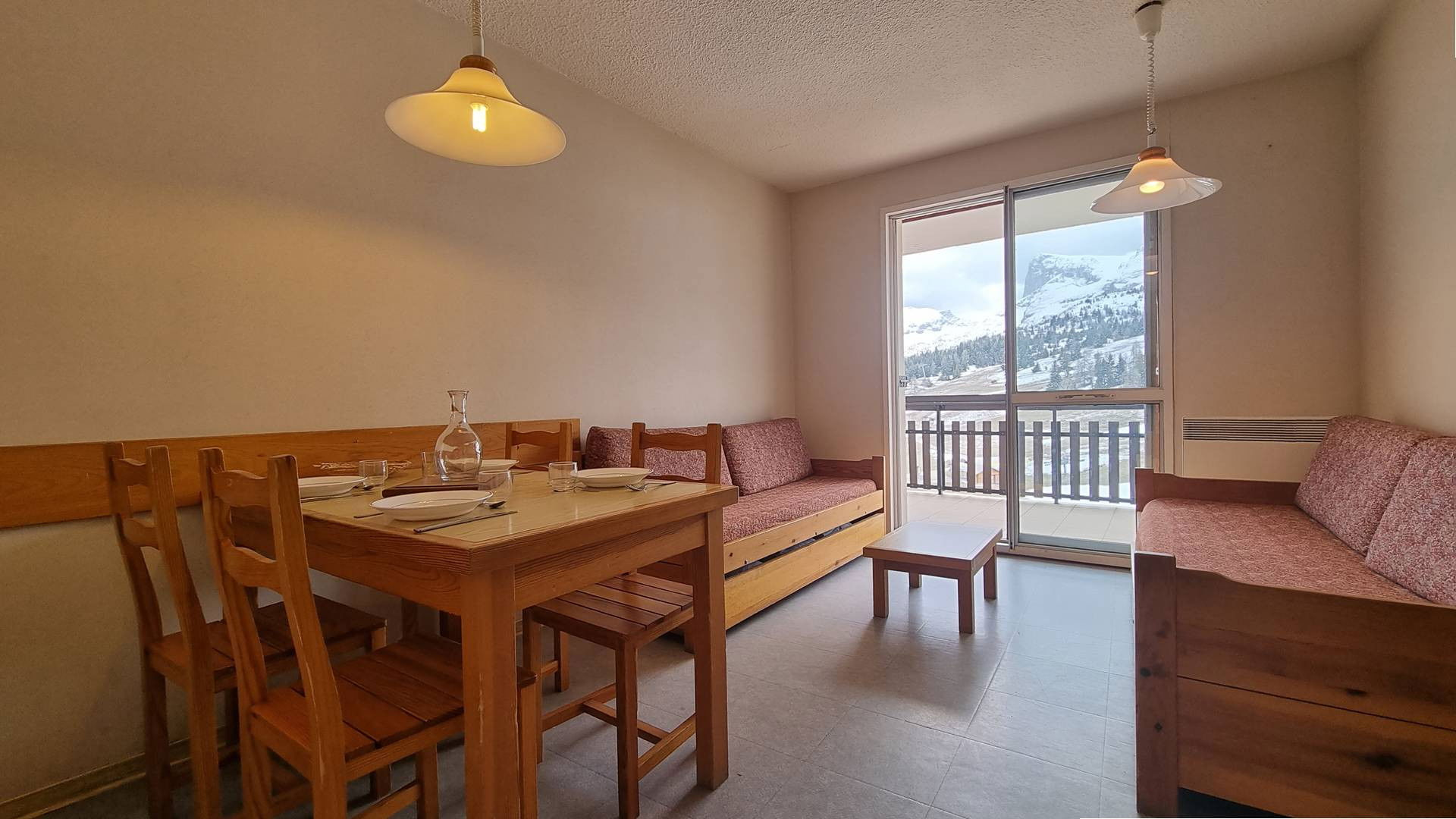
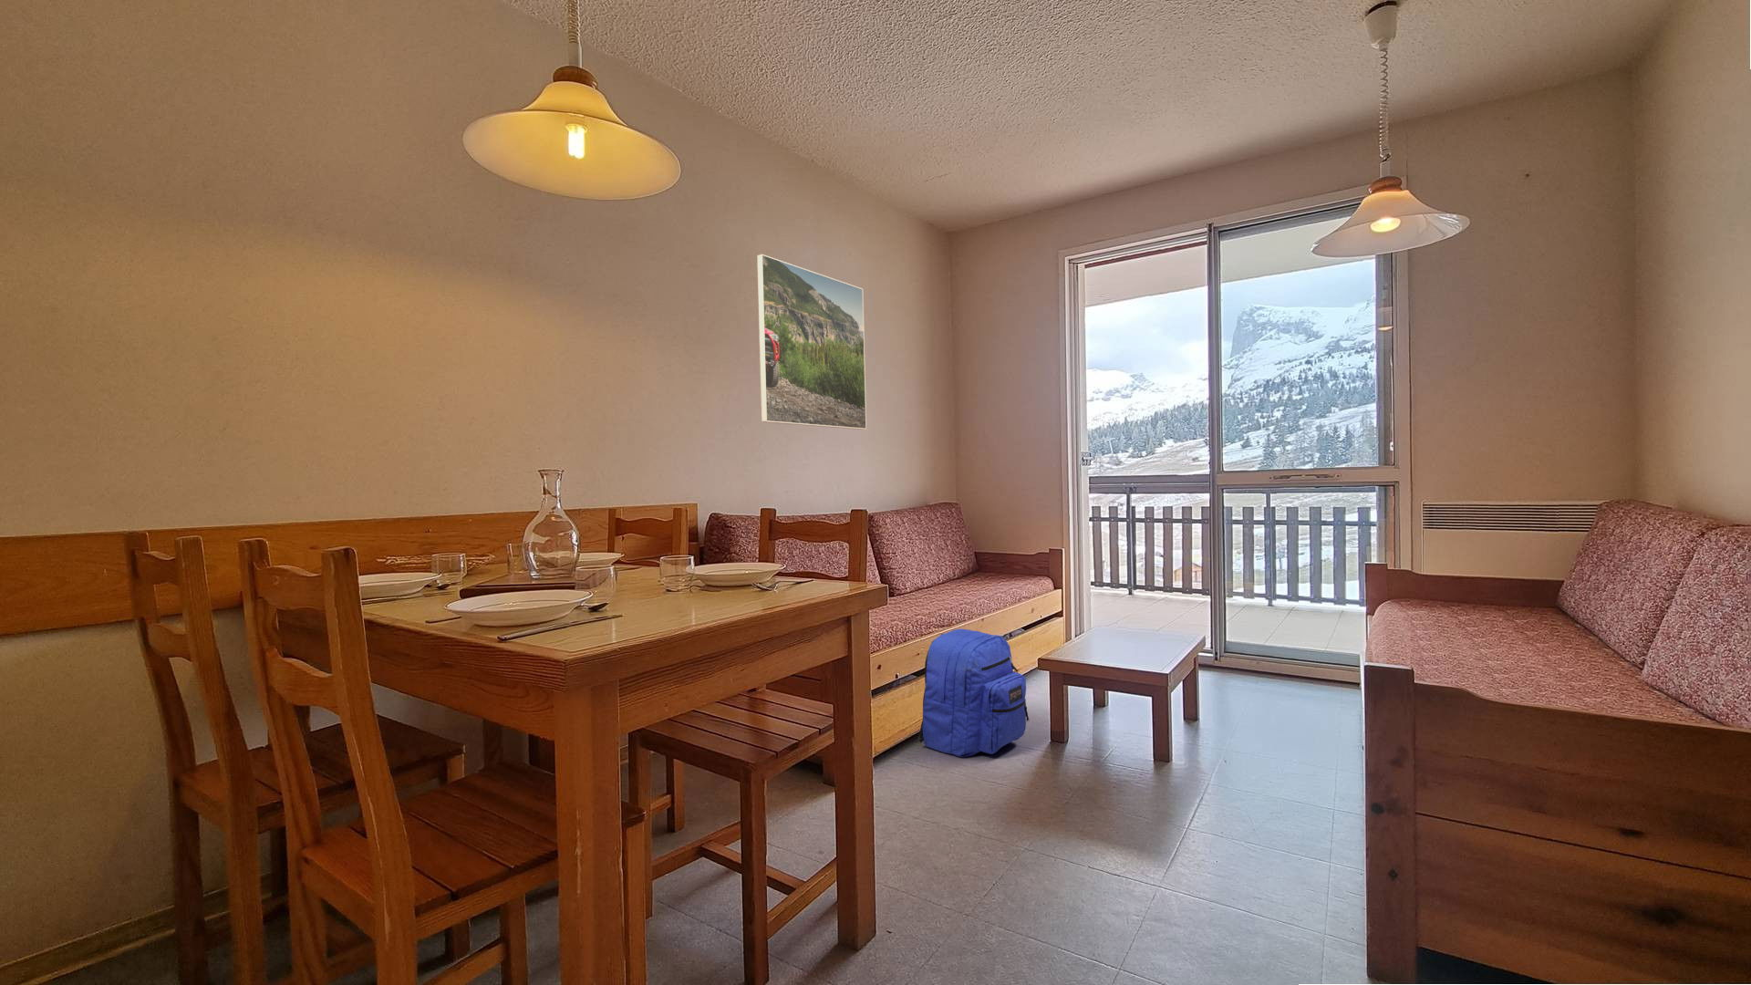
+ backpack (977, 687)
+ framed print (817, 349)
